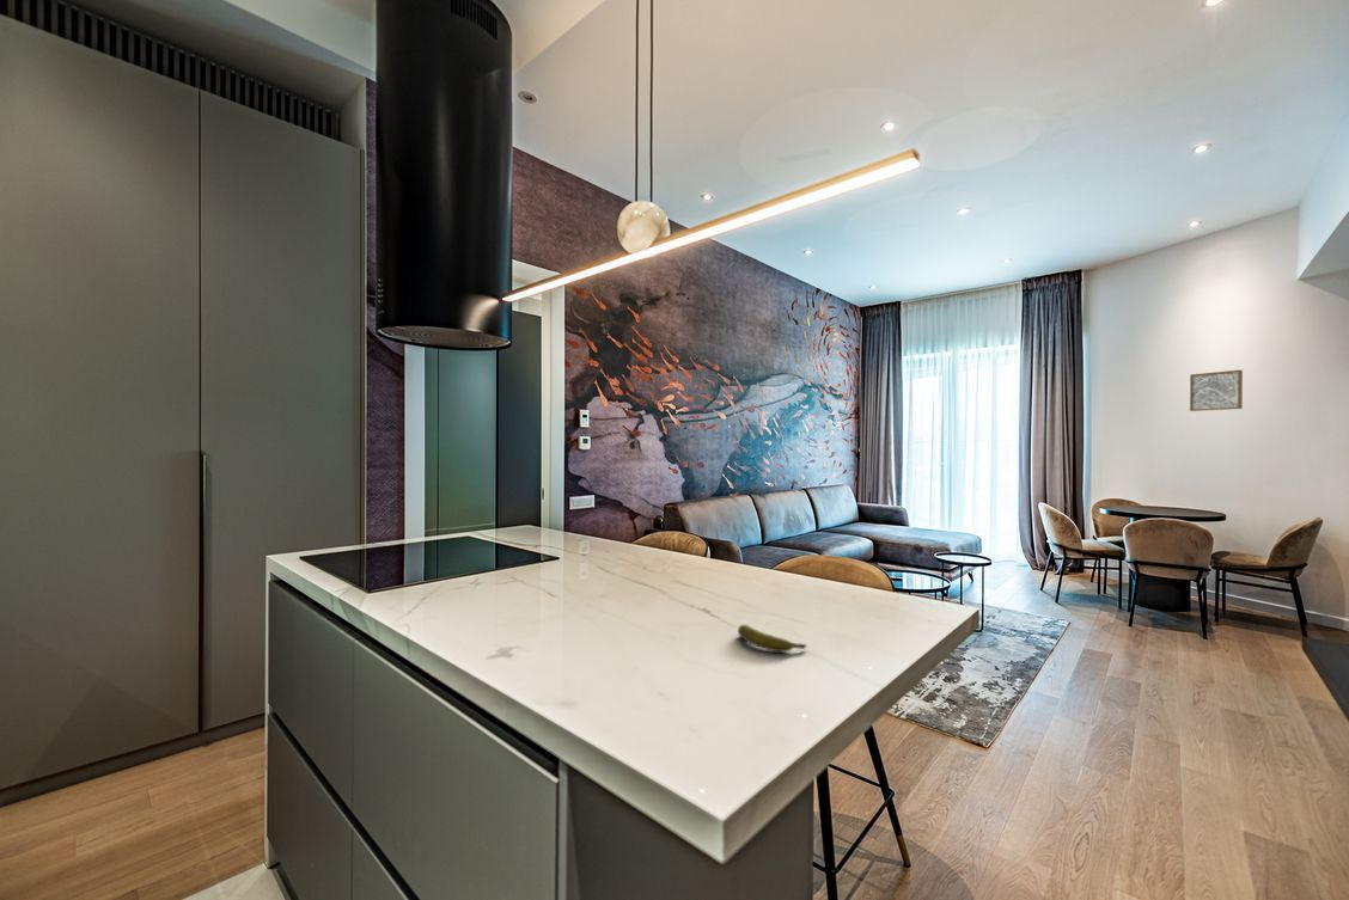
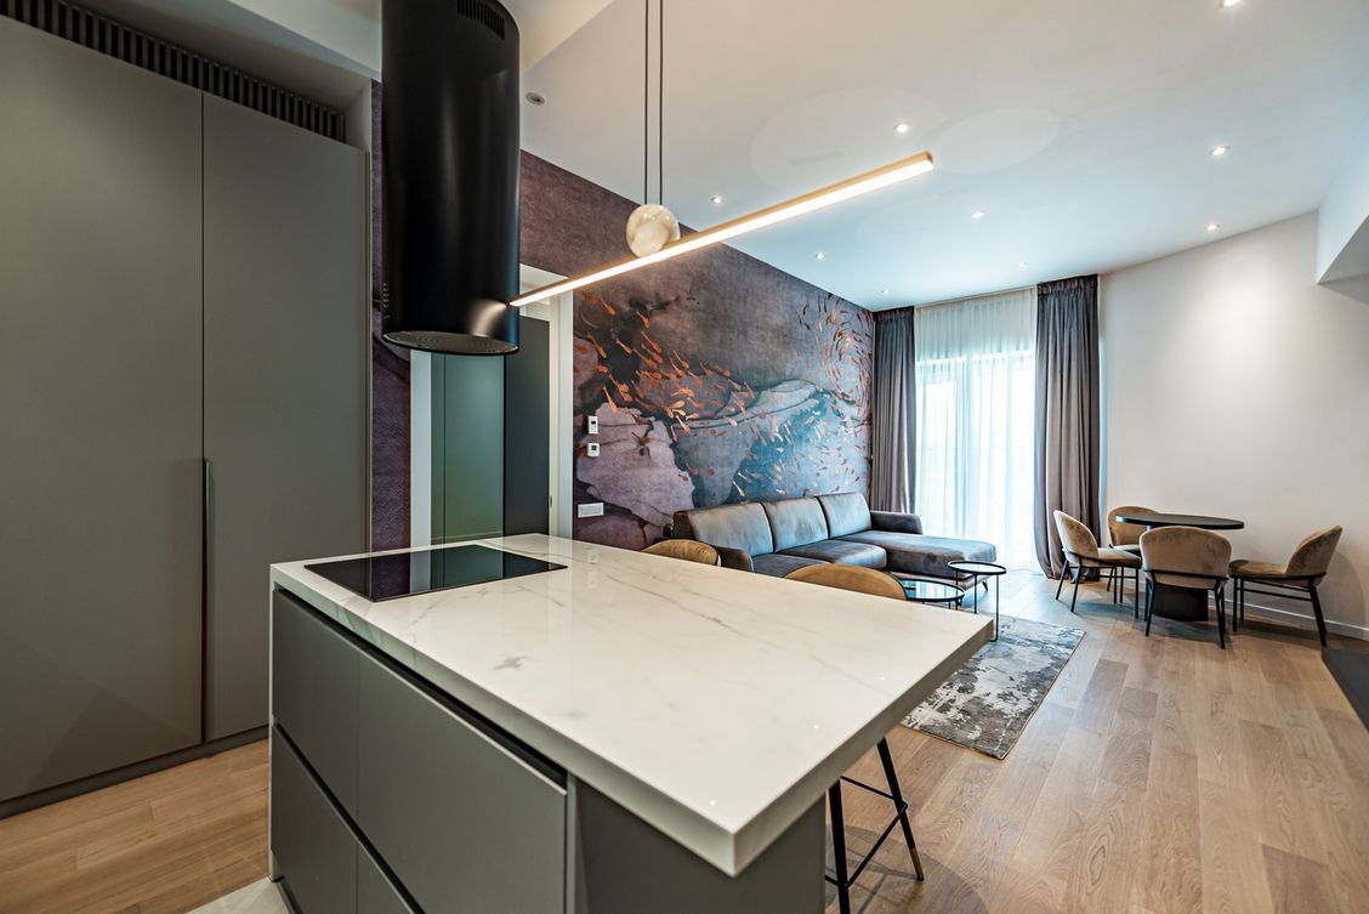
- wall art (1215, 391)
- banana (769, 636)
